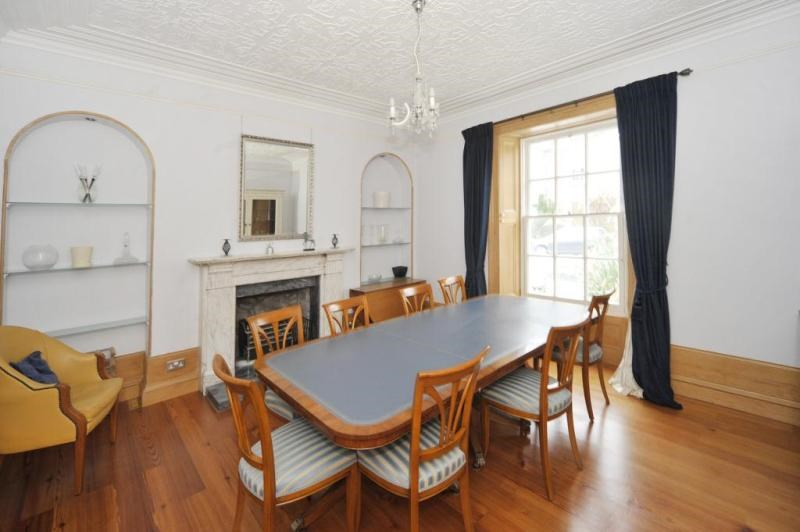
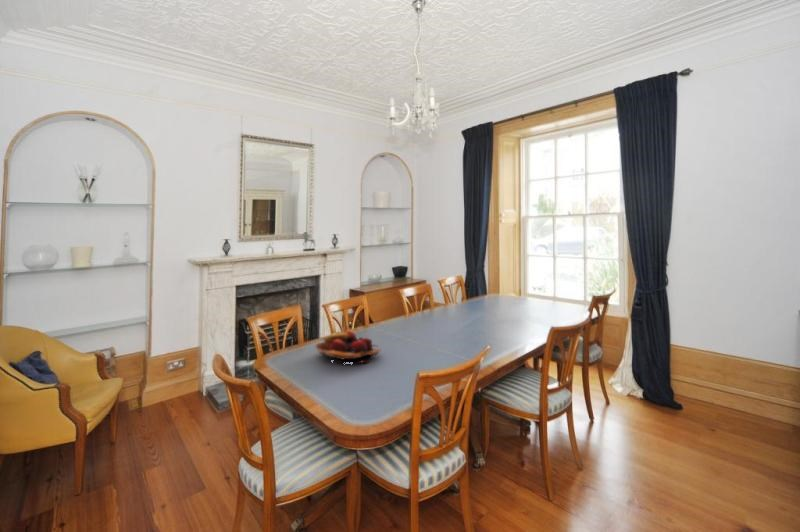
+ fruit basket (346, 345)
